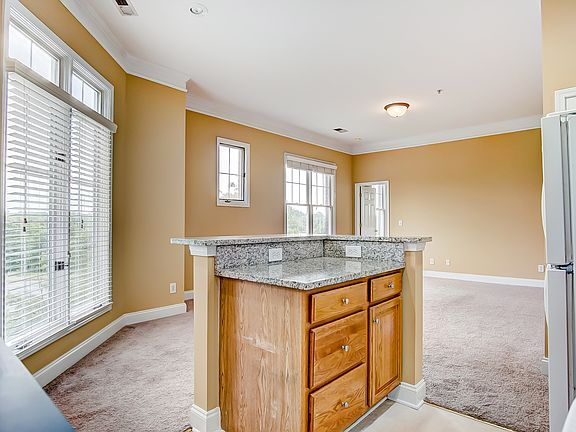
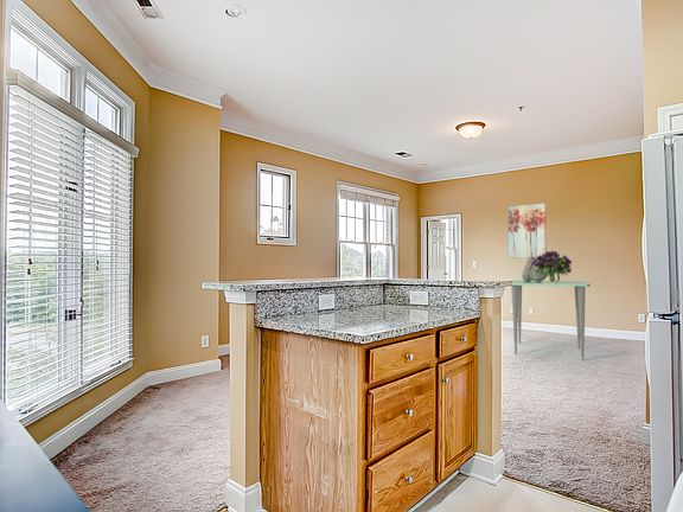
+ dining table (521, 316)
+ ceramic pot (532, 268)
+ bouquet (551, 265)
+ wall art (526, 231)
